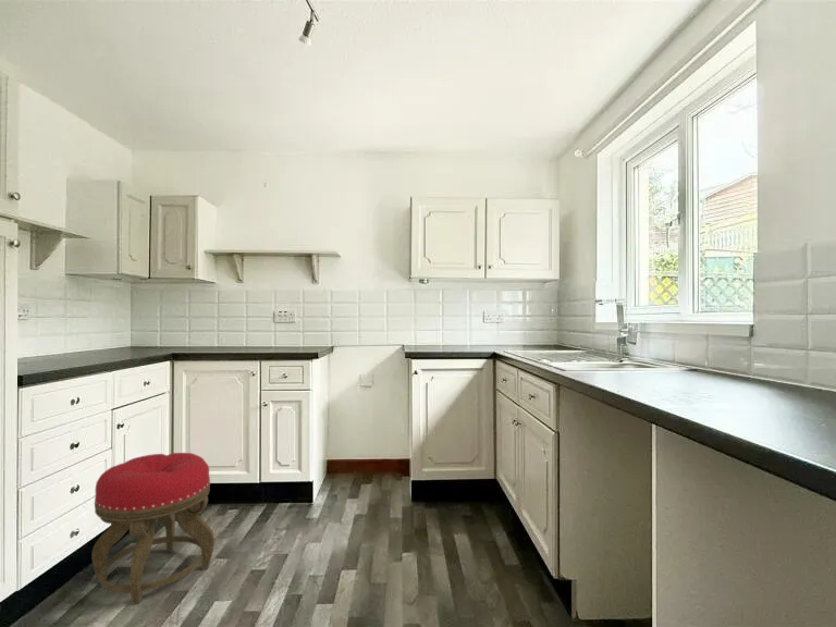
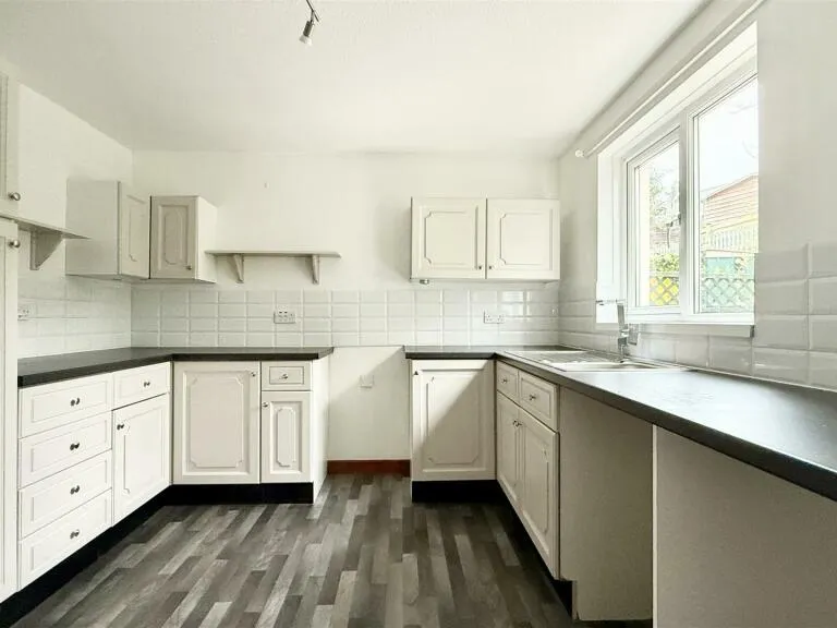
- stool (155, 518)
